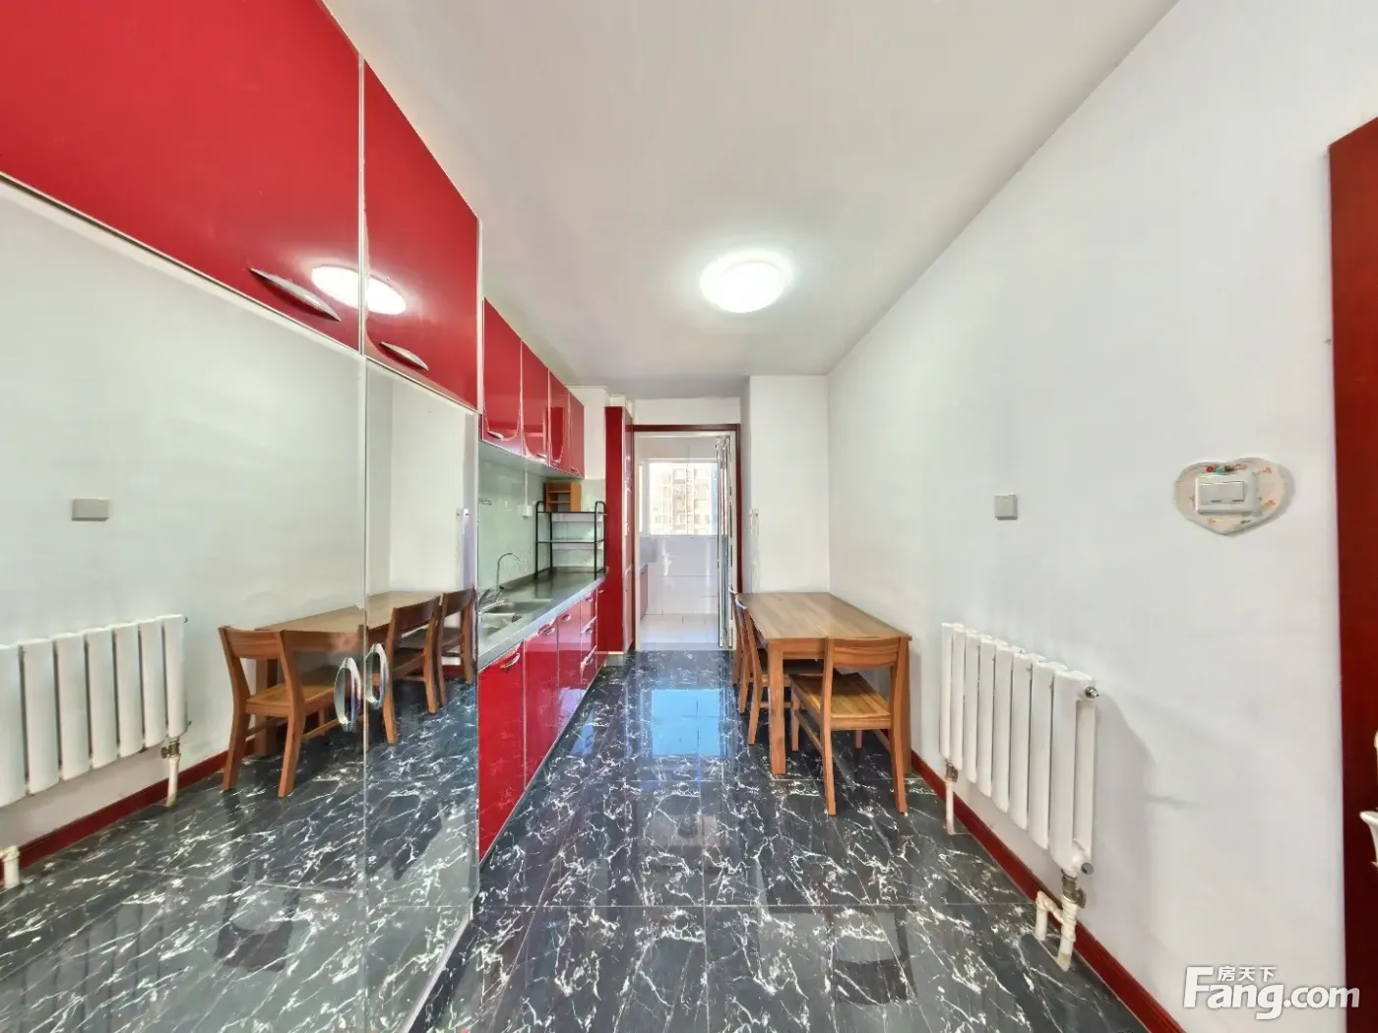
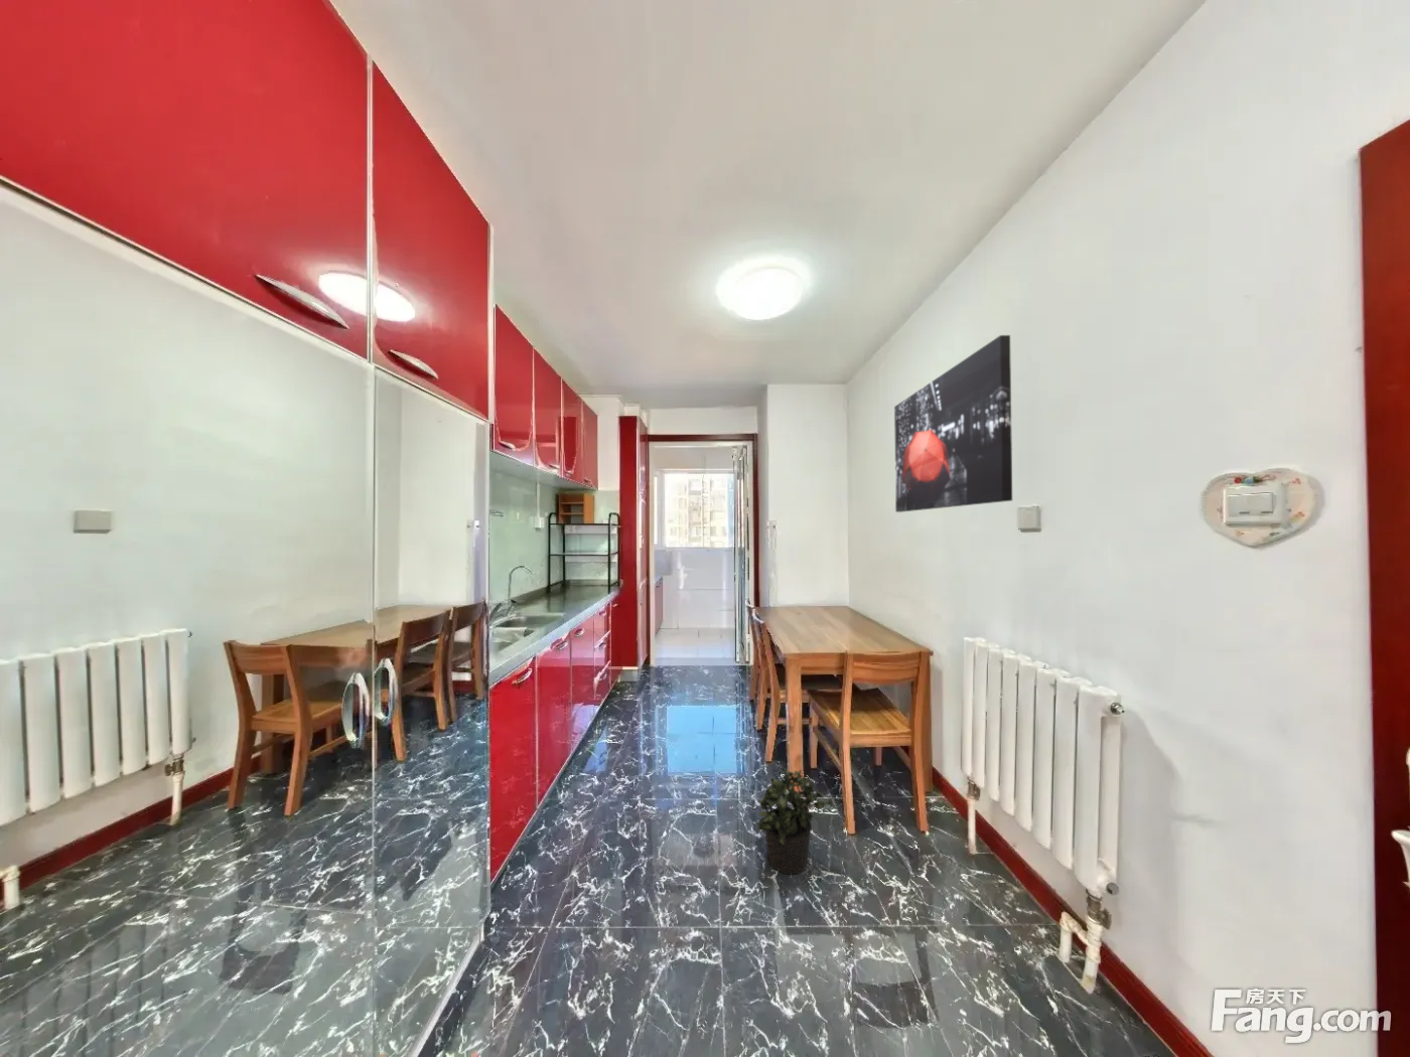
+ wall art (939, 443)
+ potted plant (792, 815)
